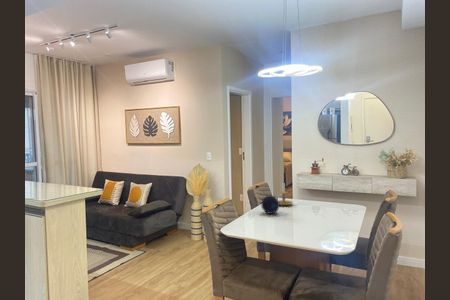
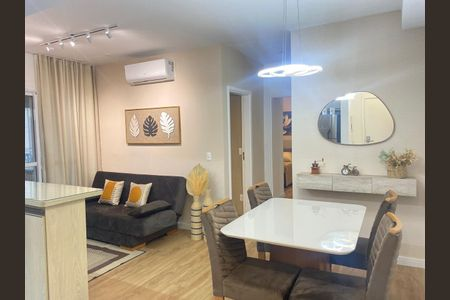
- candle holder (282, 193)
- decorative orb (270, 204)
